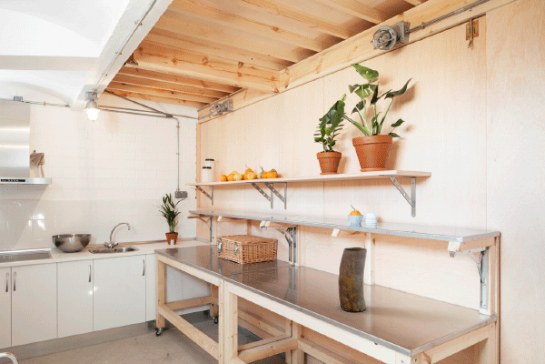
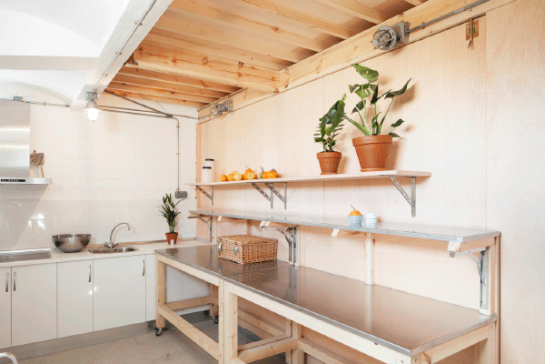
- vase (352, 277)
